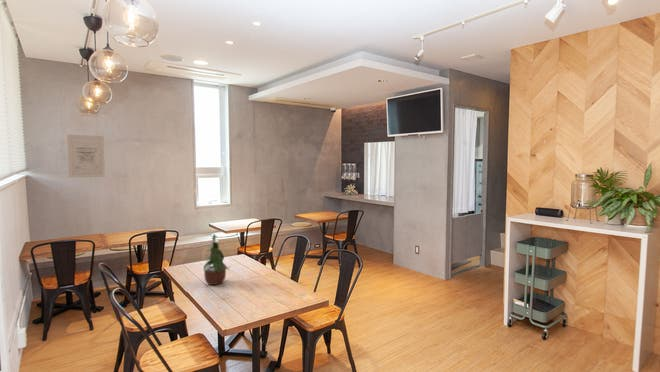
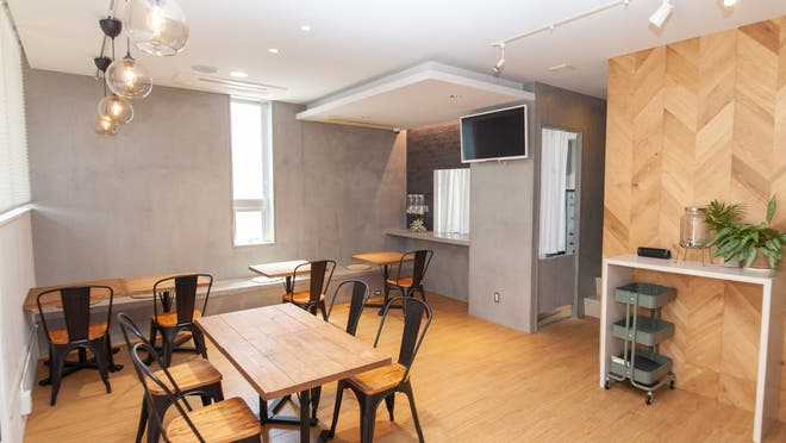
- potted plant (216, 258)
- wall art (86, 156)
